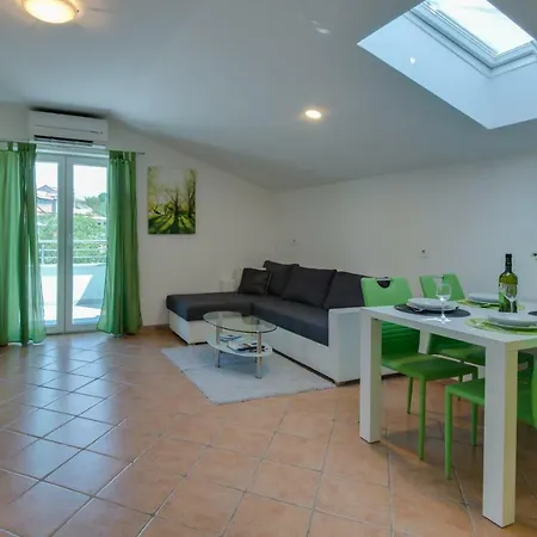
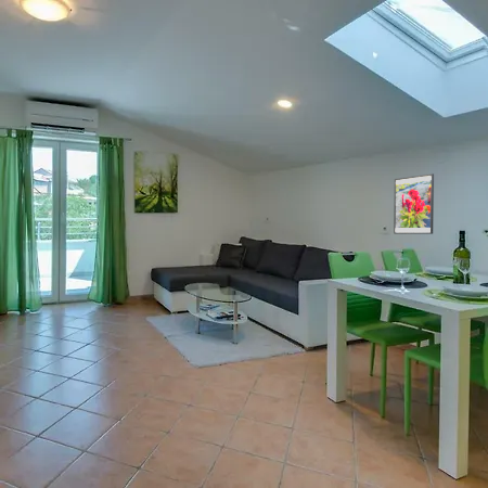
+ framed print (412, 205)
